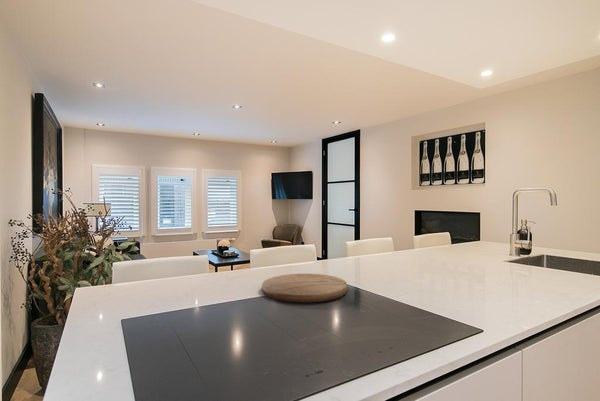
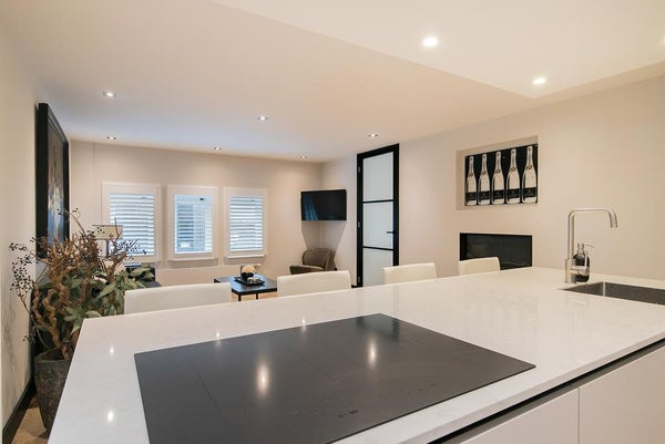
- cutting board (304, 286)
